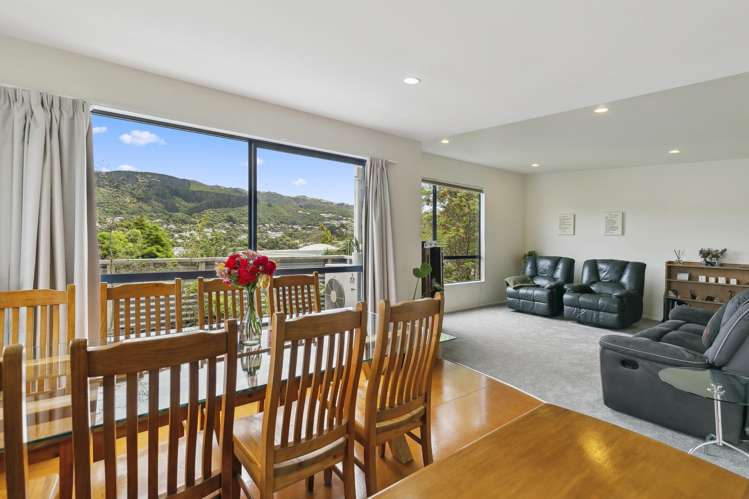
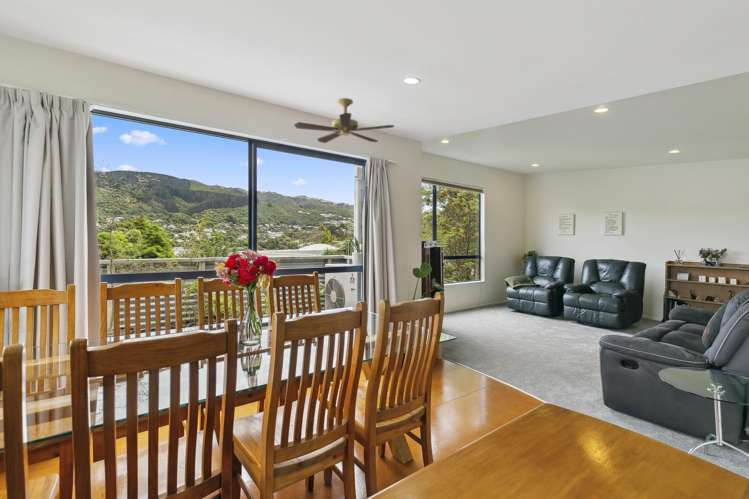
+ ceiling fan (344, 116)
